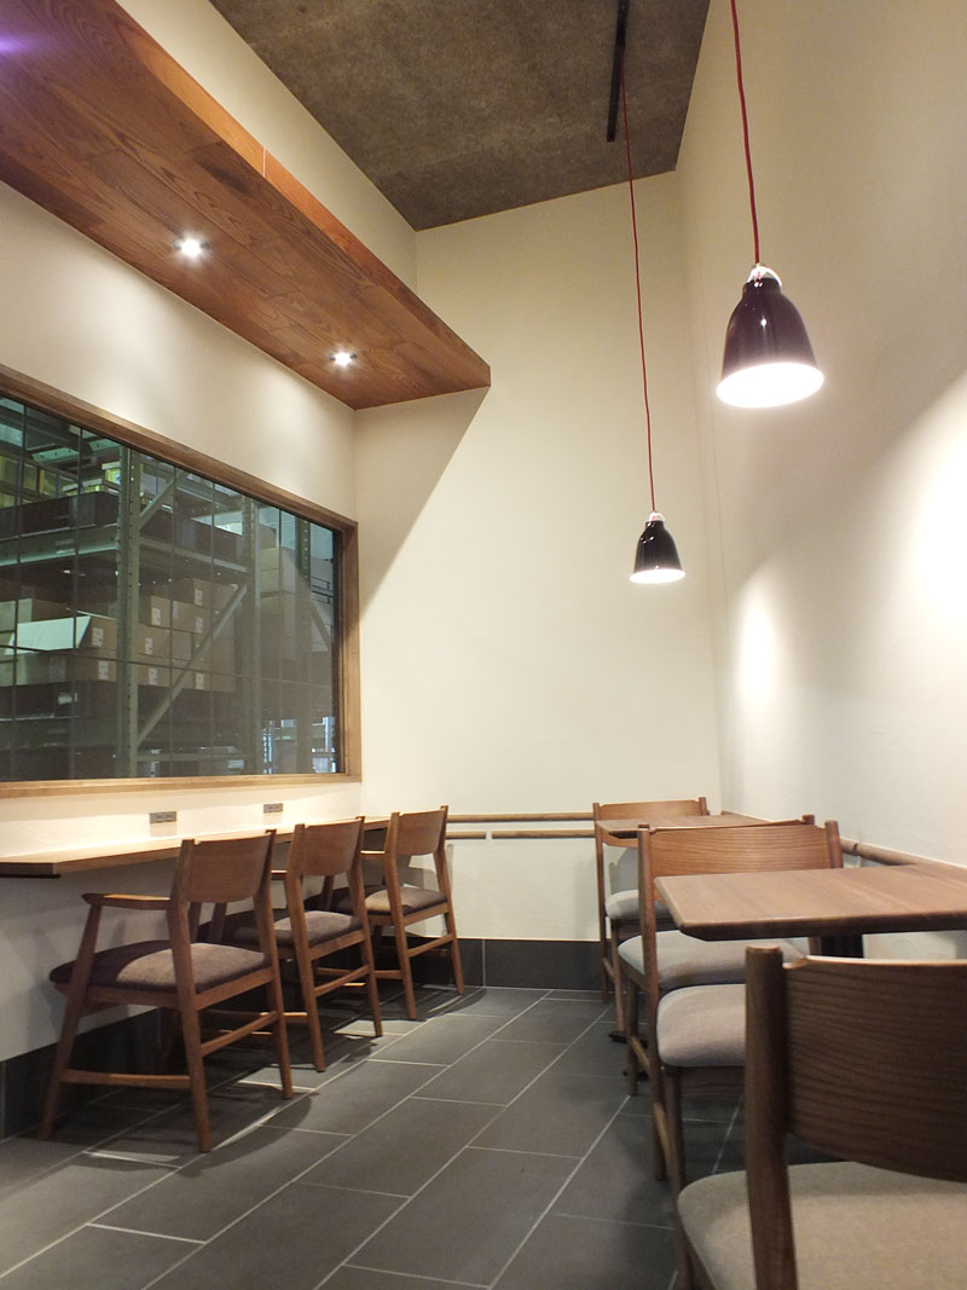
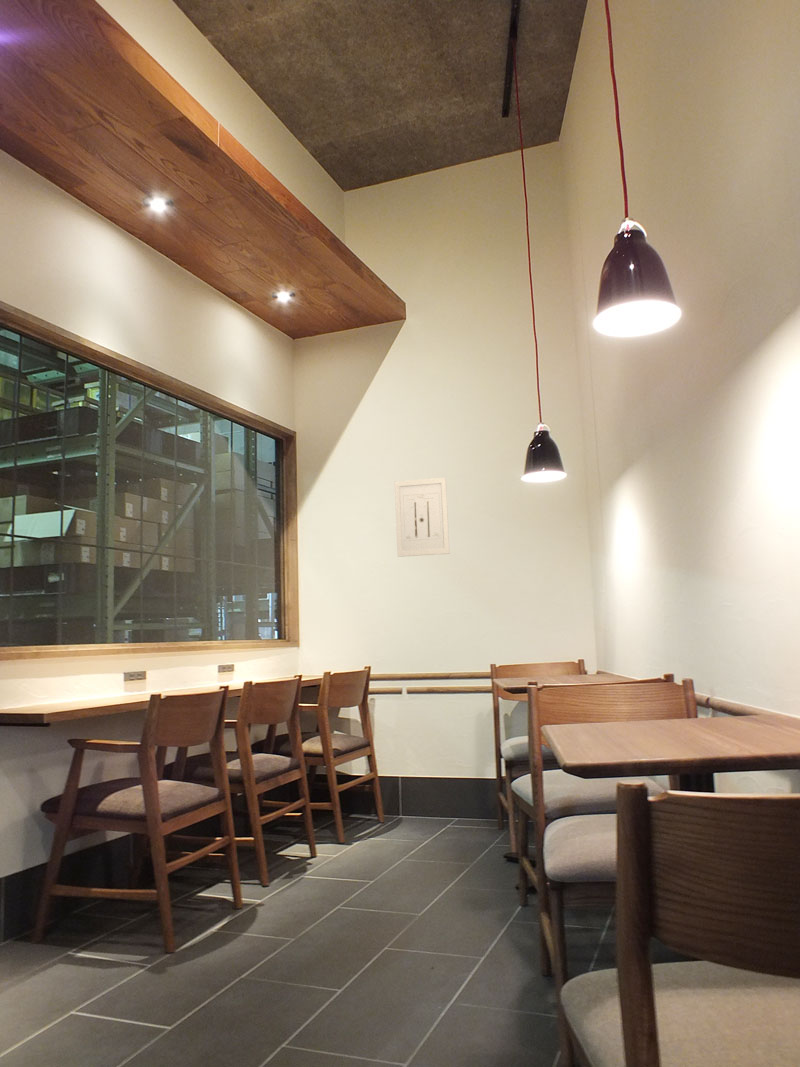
+ wall art (421, 517)
